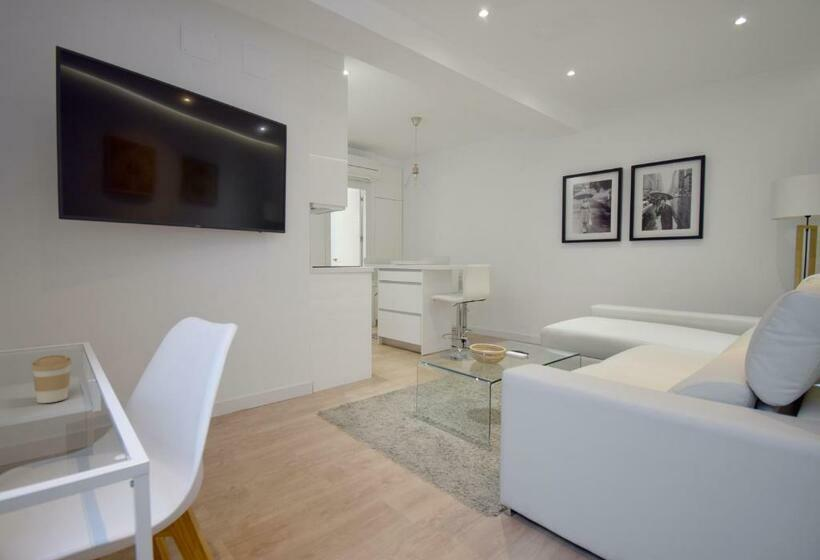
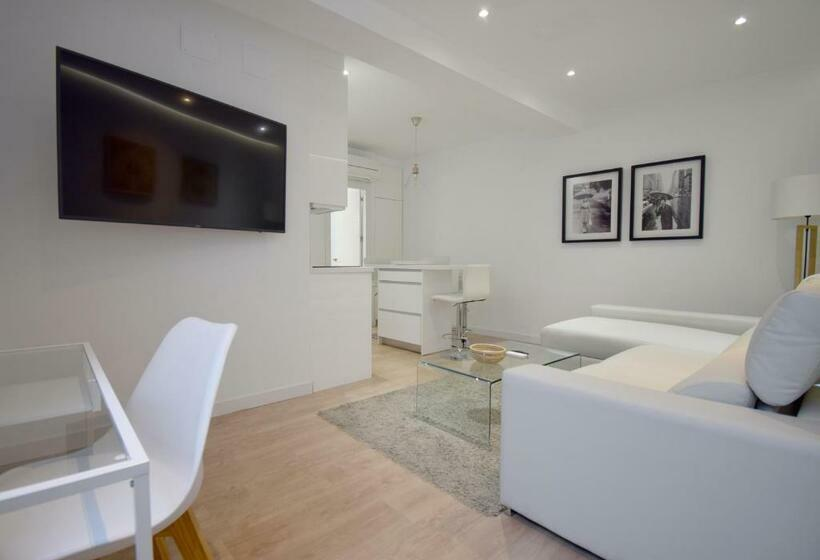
- coffee cup (52, 378)
